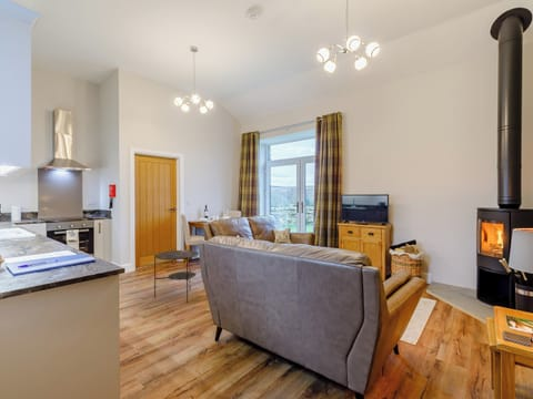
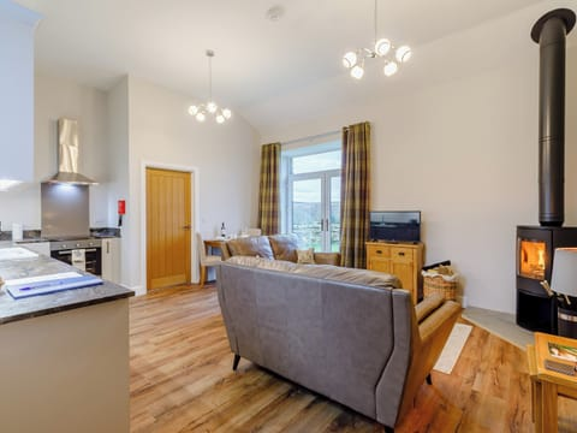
- side table (177, 275)
